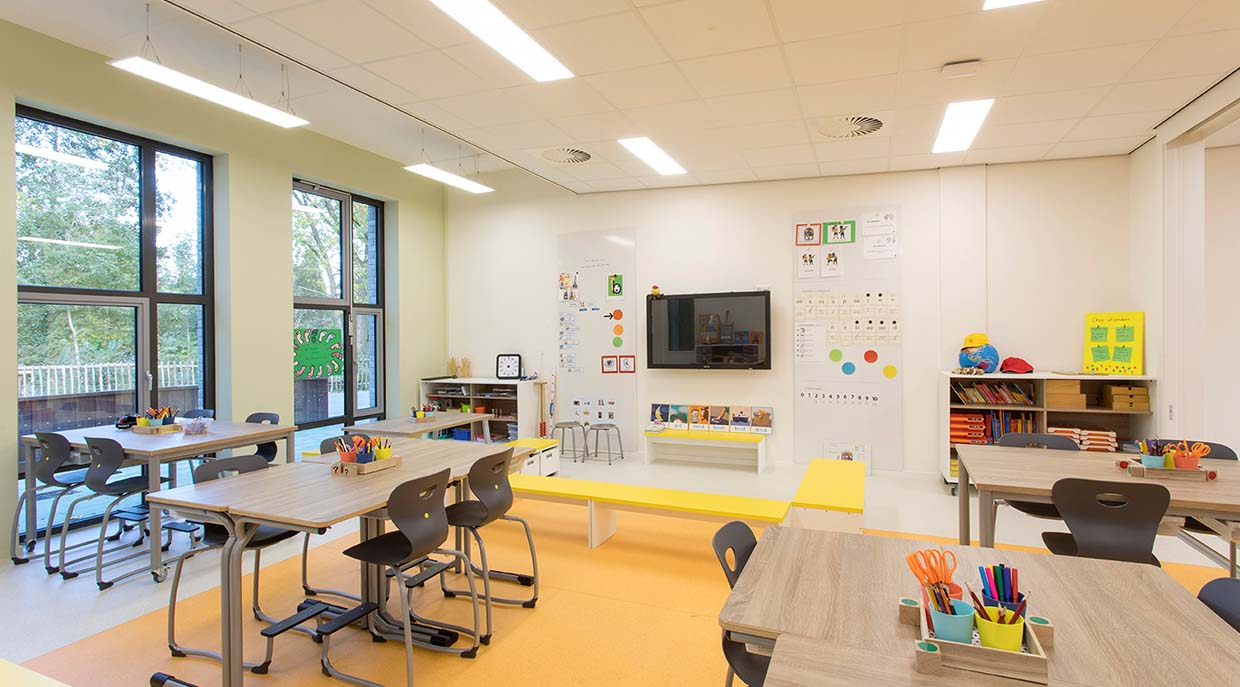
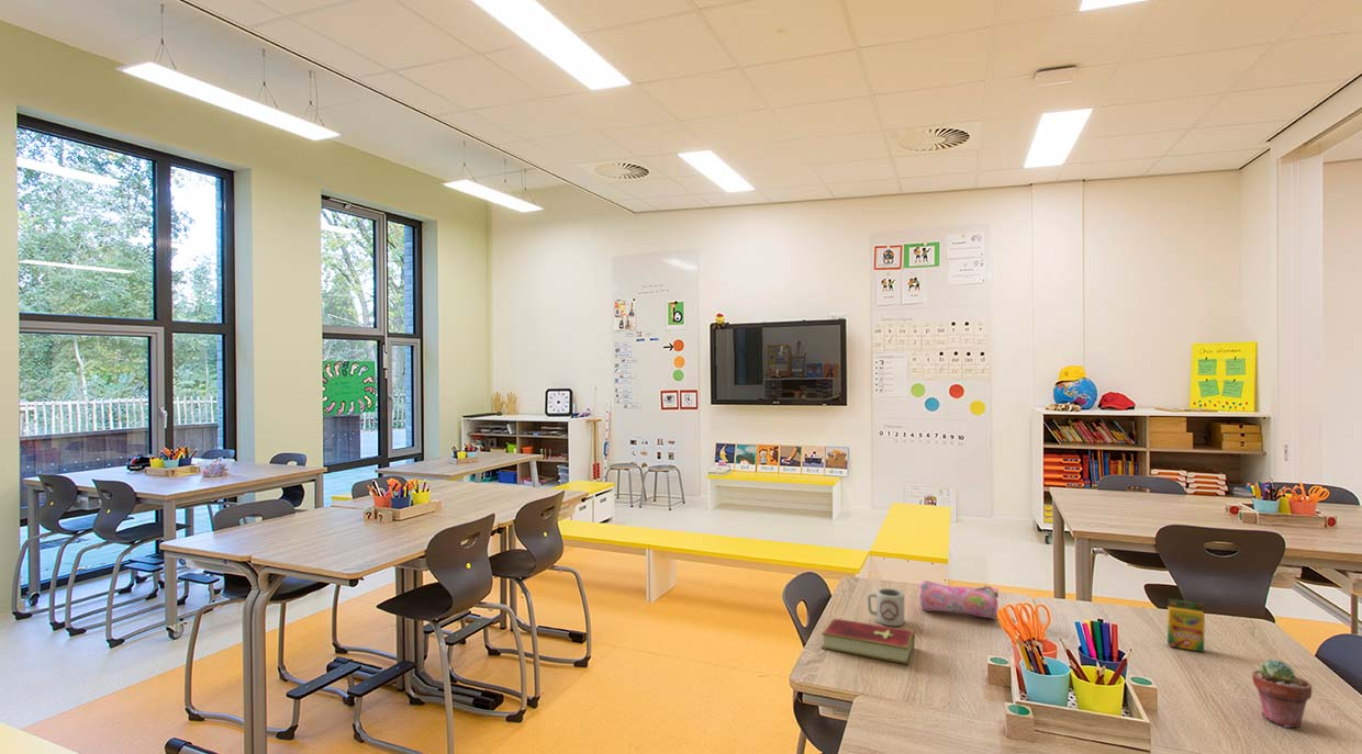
+ pencil case (958, 597)
+ hardcover book (868, 639)
+ potted succulent (1281, 690)
+ cup (885, 606)
+ crayon box (1185, 624)
